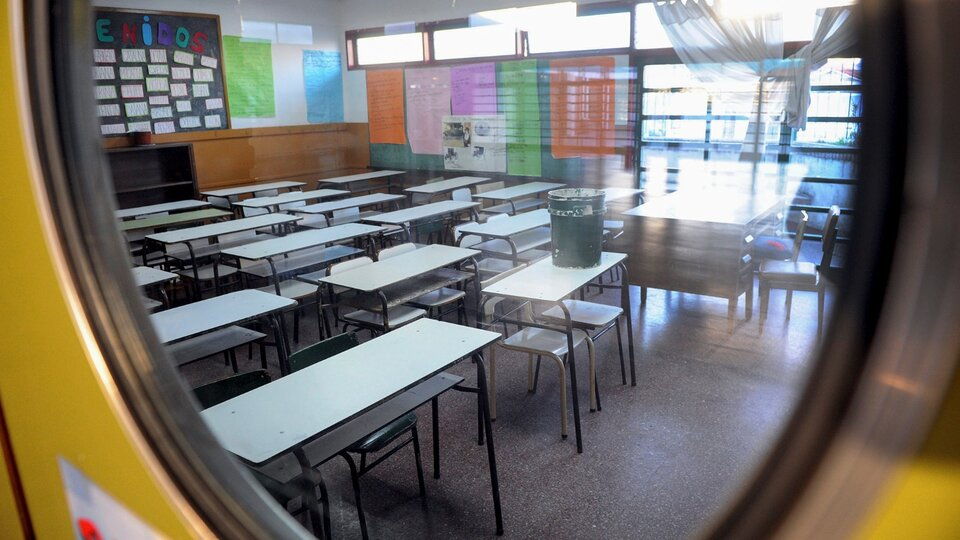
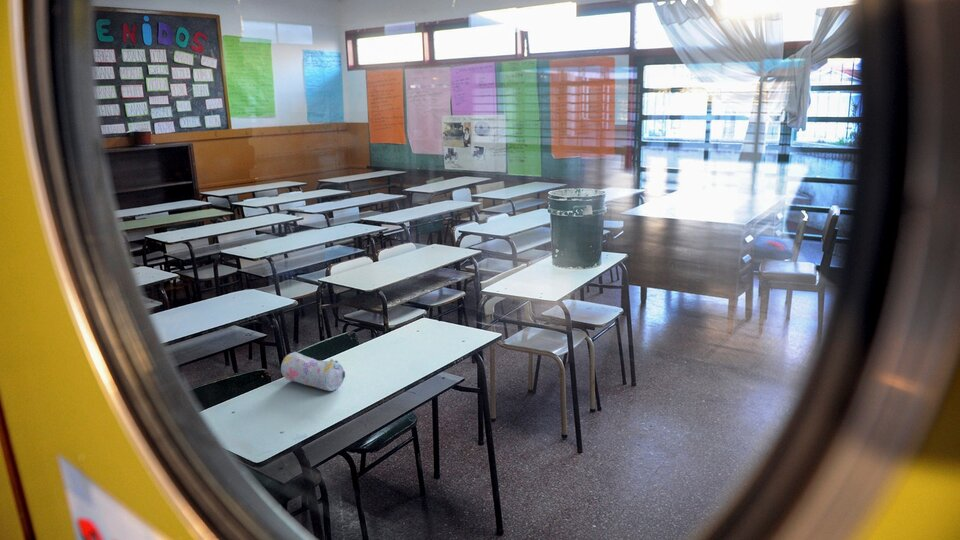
+ pencil case (312, 371)
